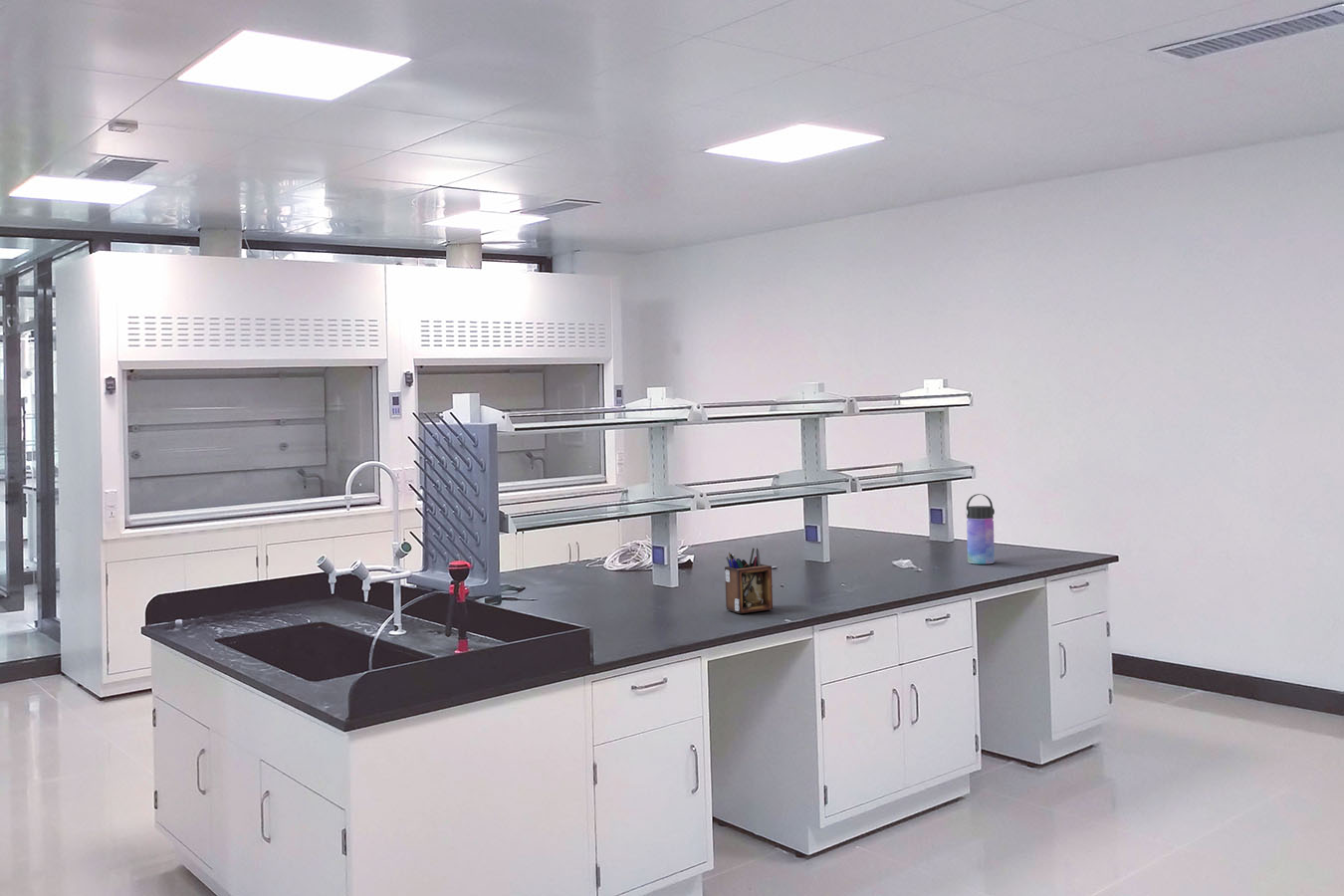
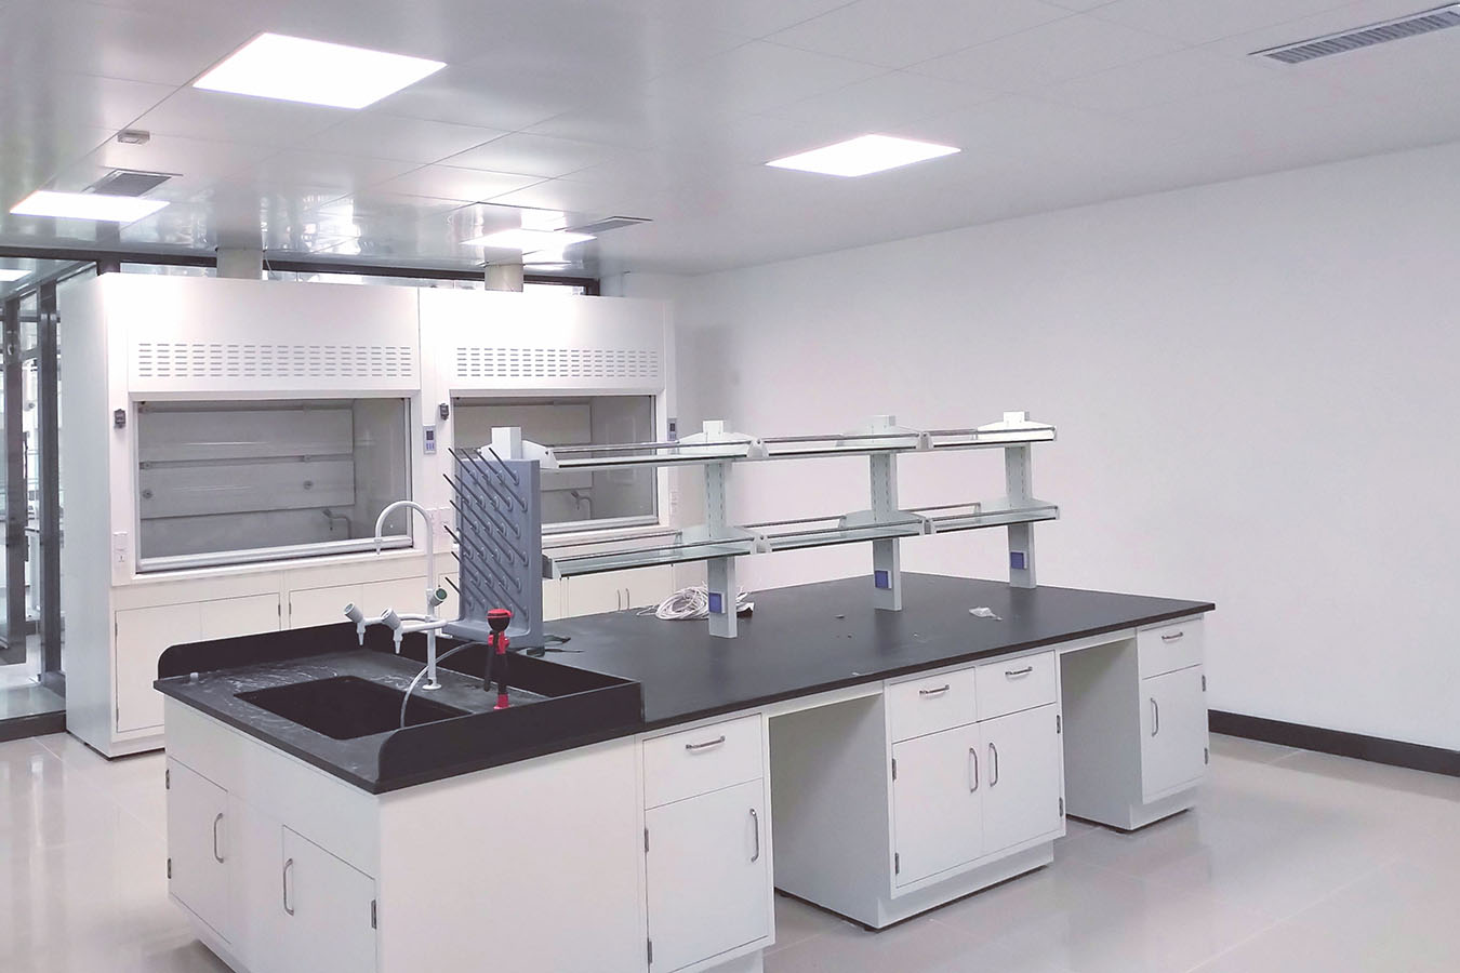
- desk organizer (748, 579)
- water bottle (980, 528)
